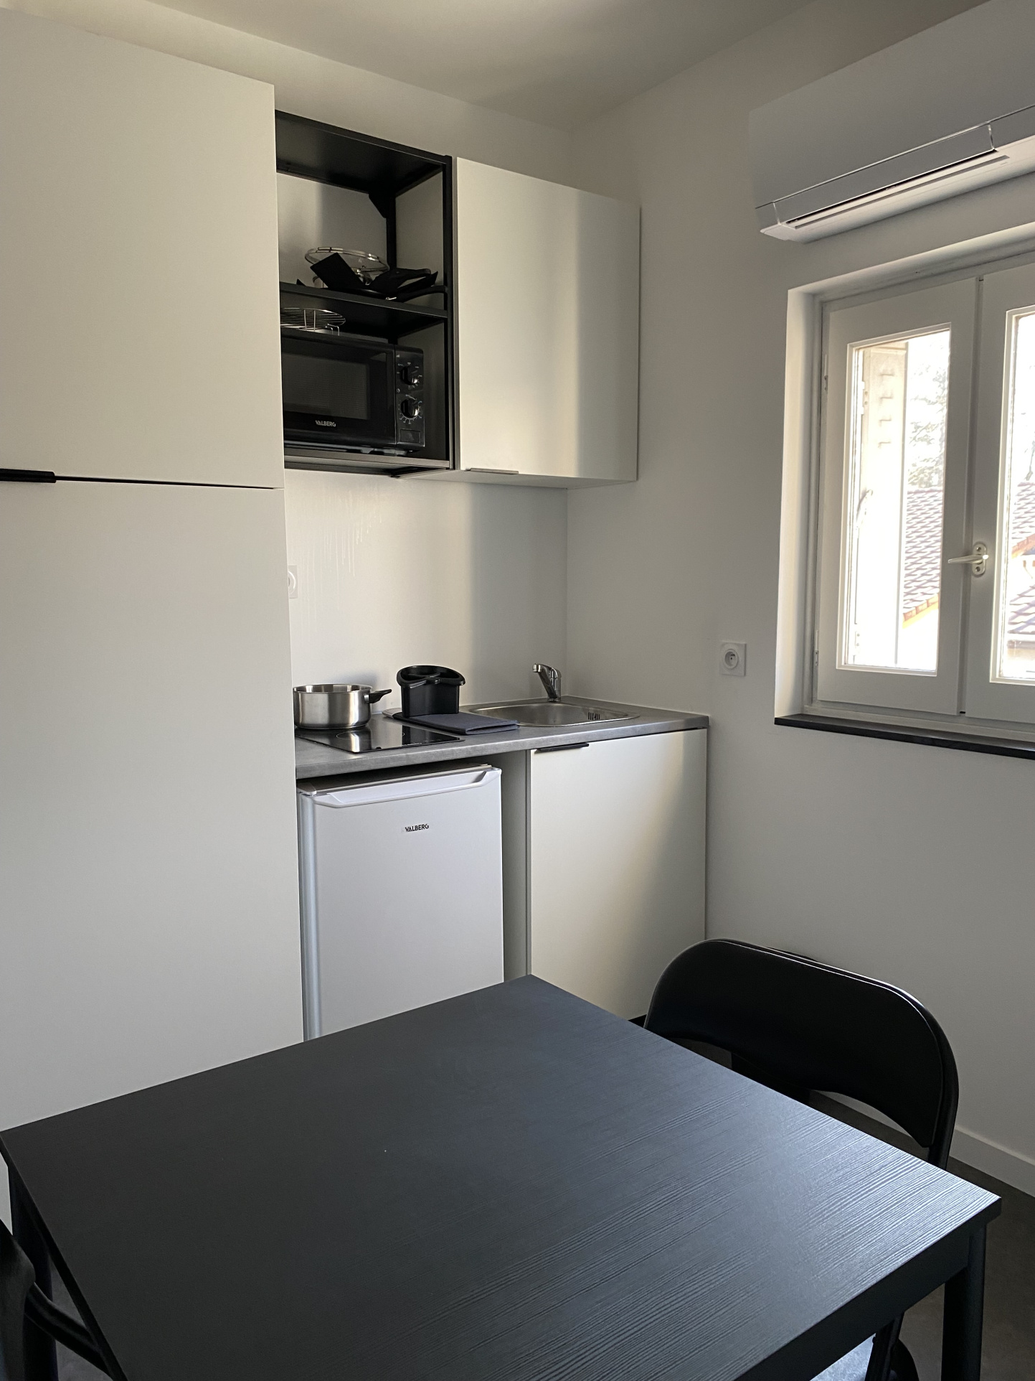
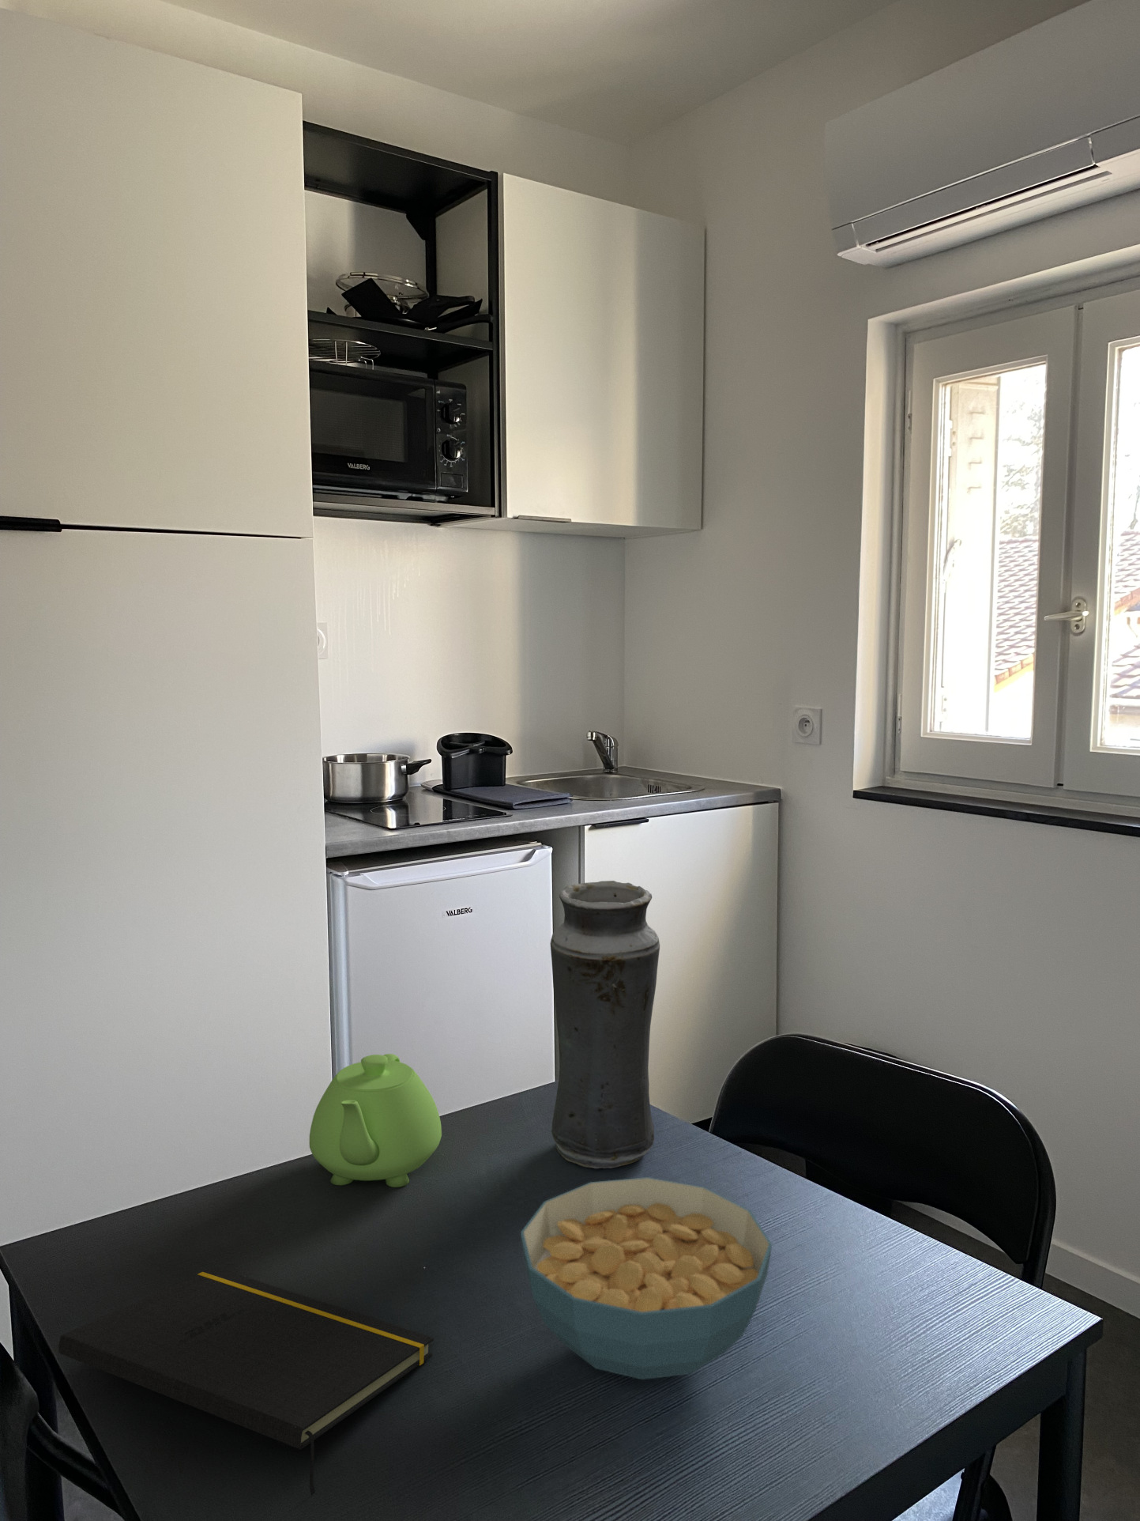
+ cereal bowl (644, 1295)
+ notepad (251, 1345)
+ vase (604, 1022)
+ teapot (372, 1116)
